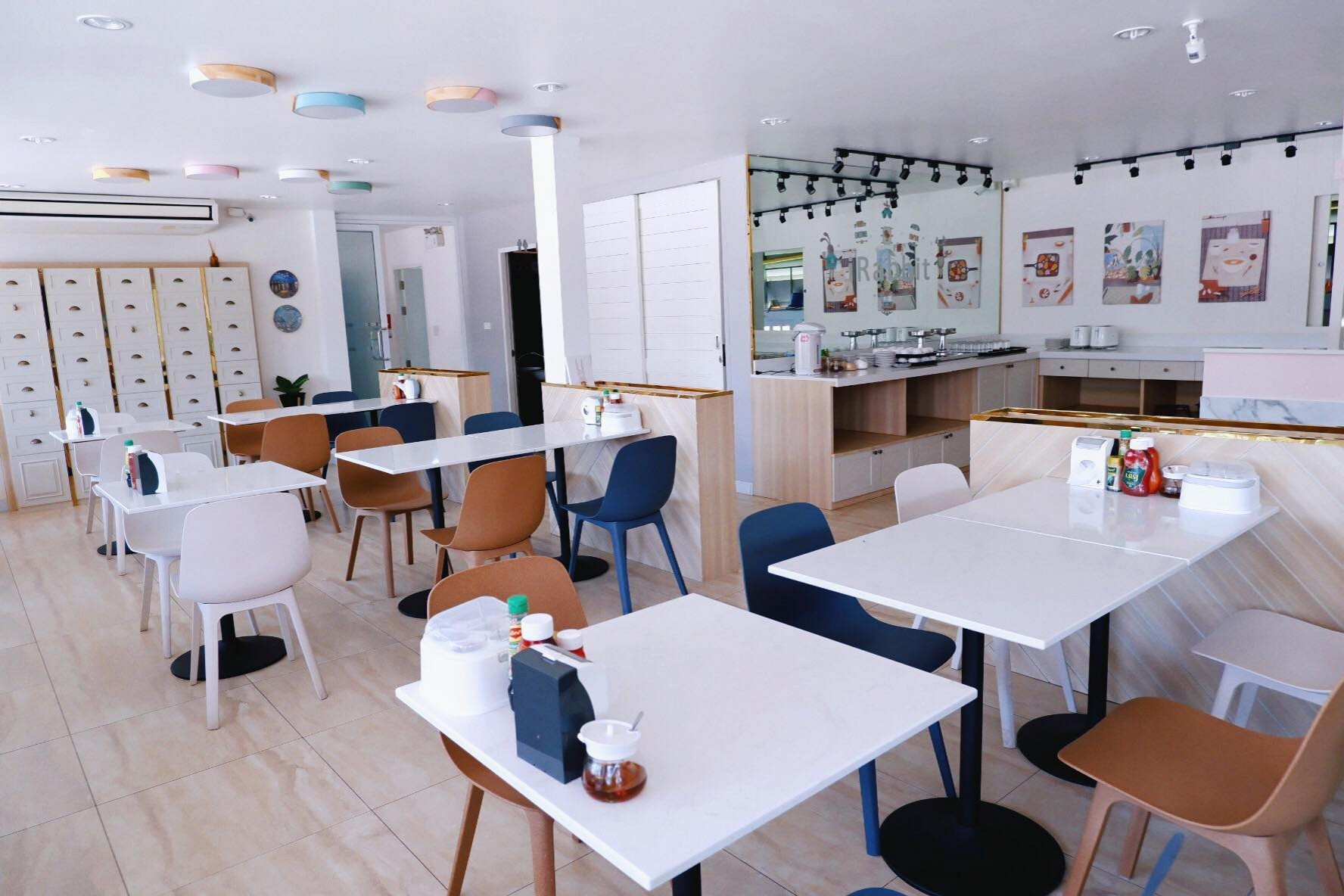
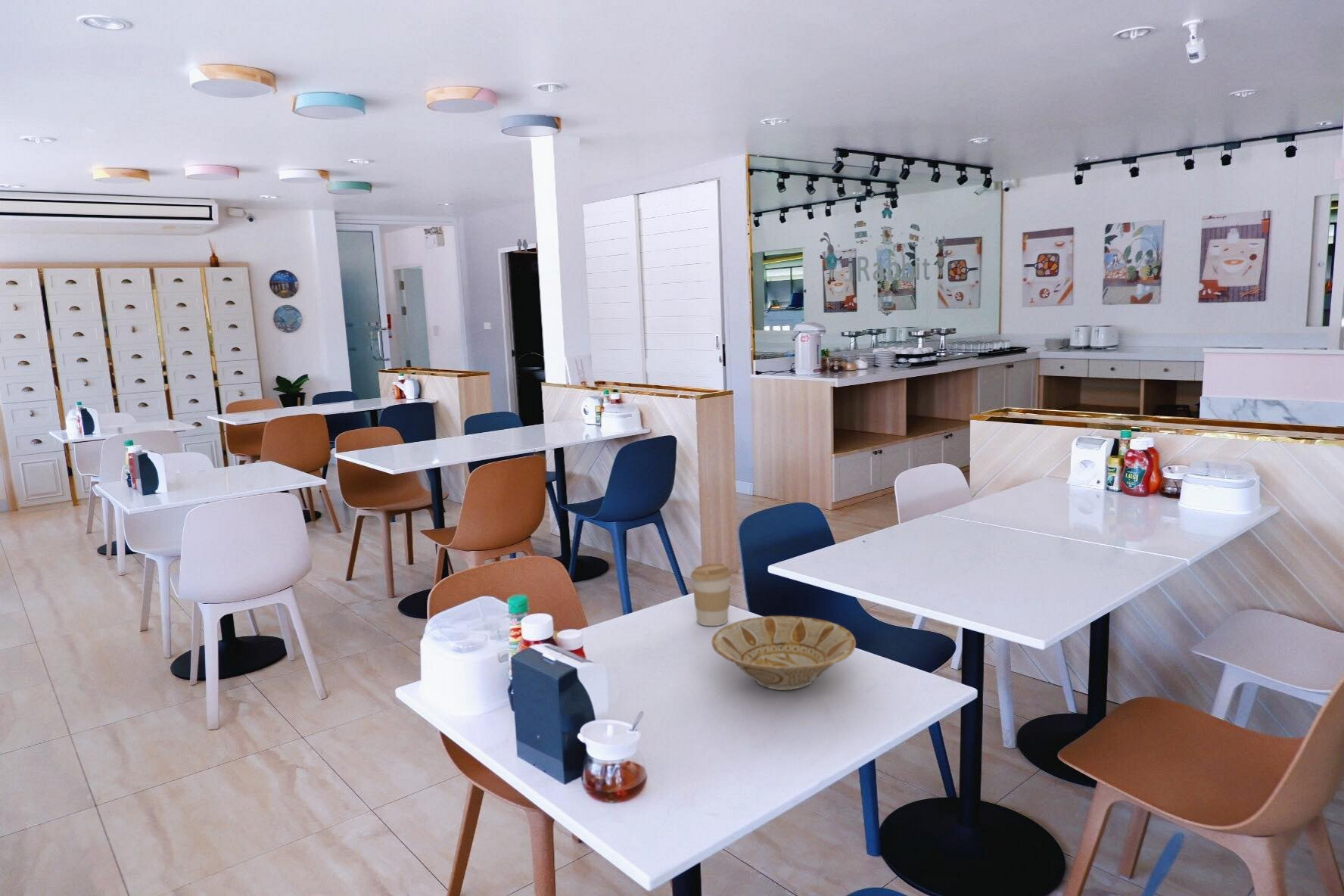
+ coffee cup (711, 593)
+ bowl (783, 659)
